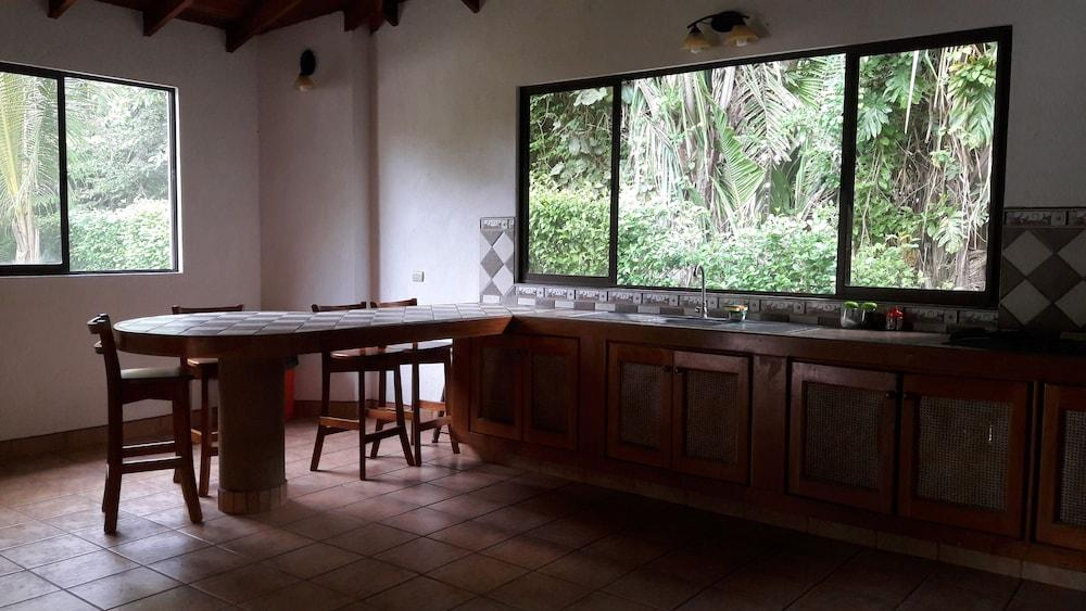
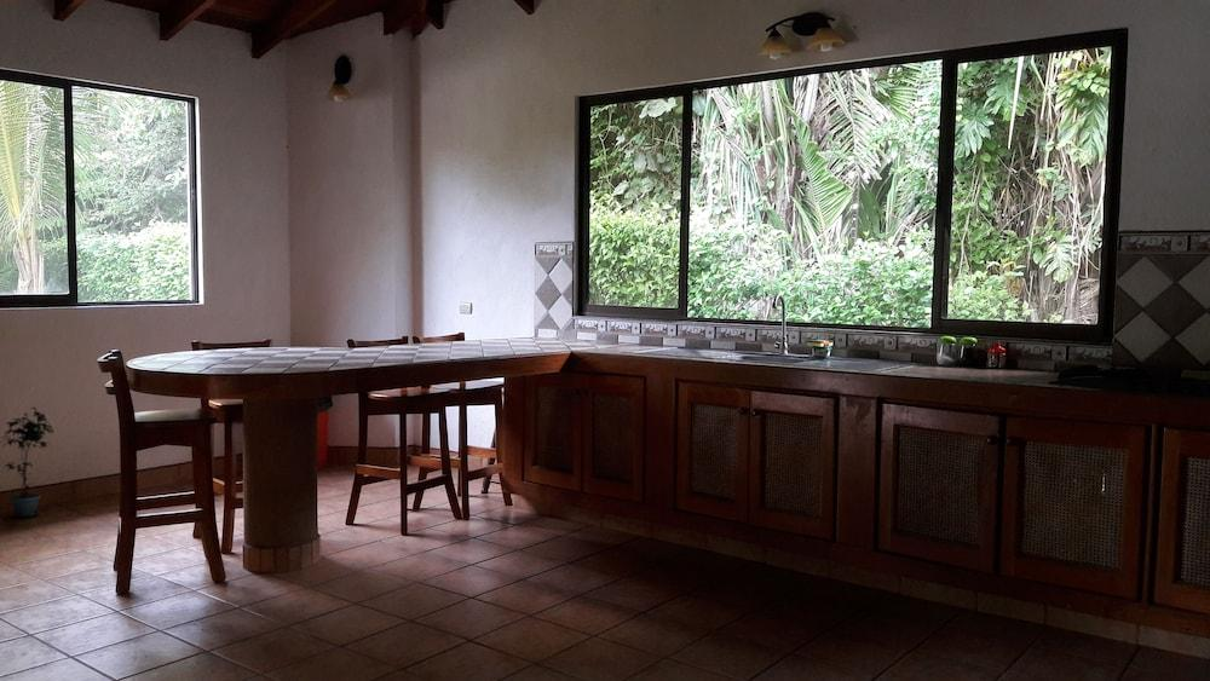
+ potted plant (27, 462)
